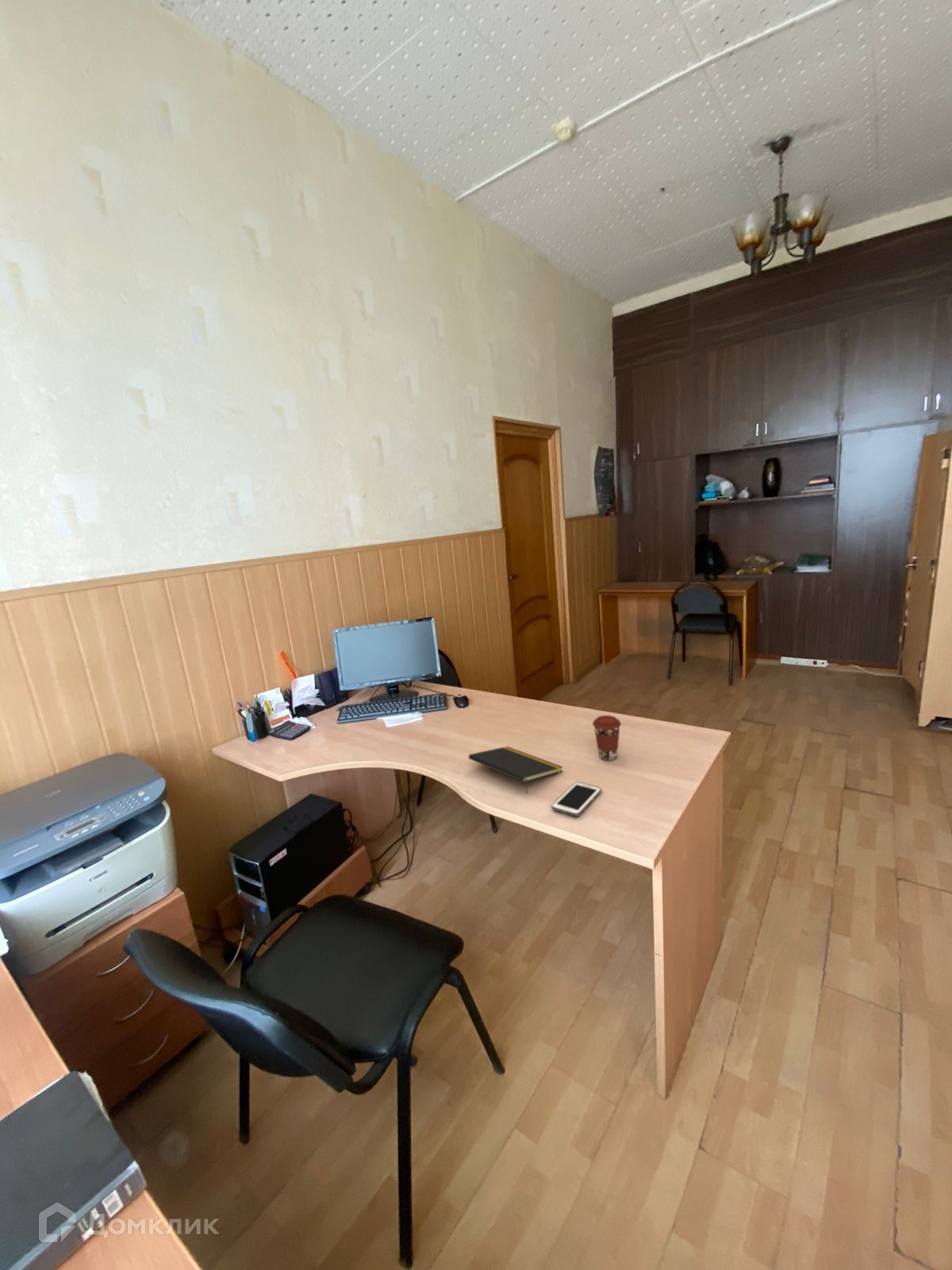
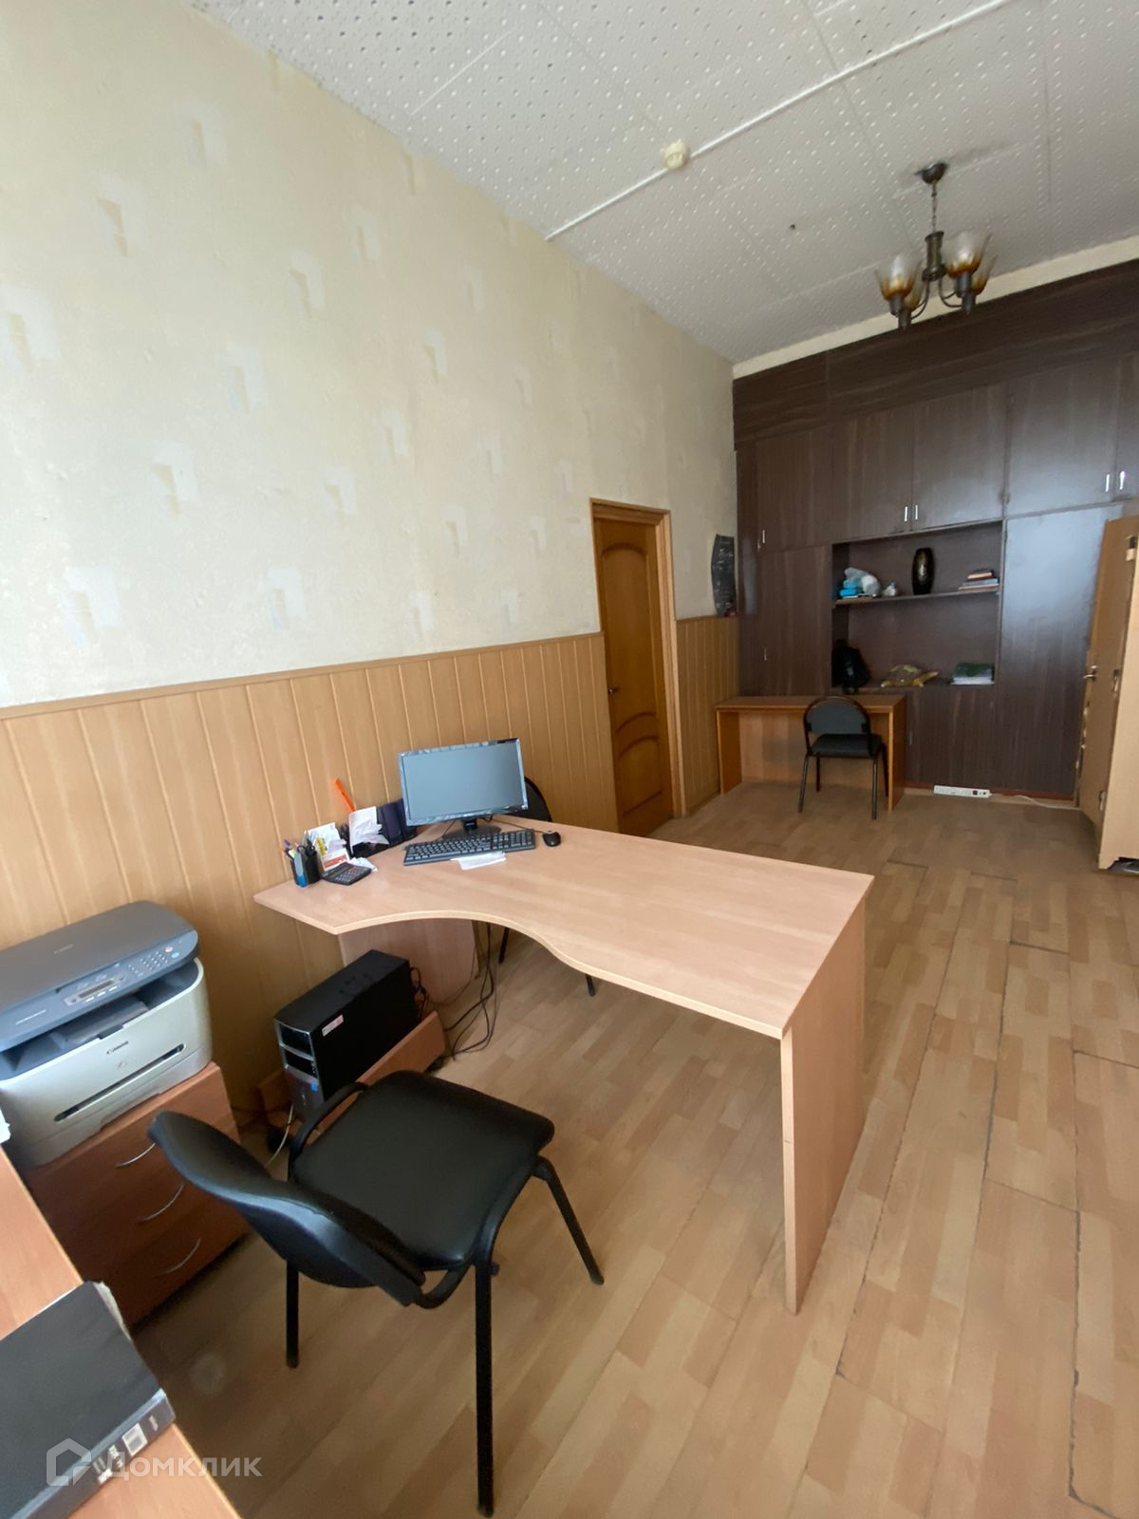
- notepad (514, 762)
- coffee cup (607, 737)
- cell phone (577, 799)
